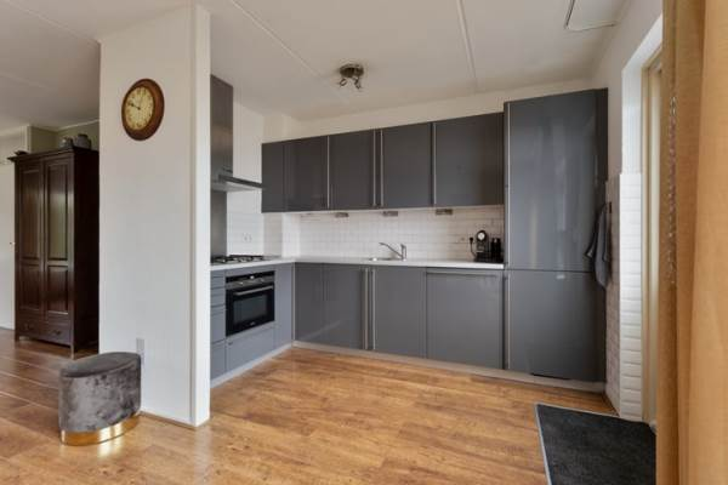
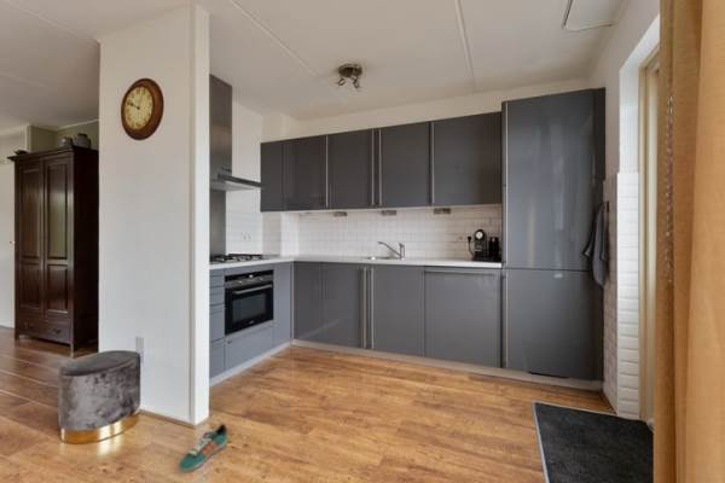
+ sneaker (203, 444)
